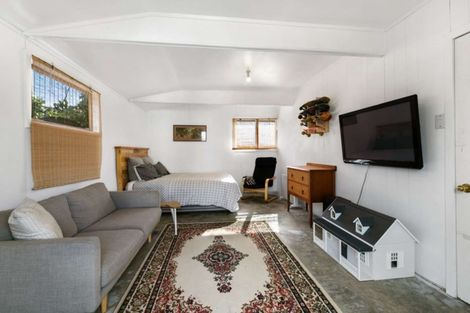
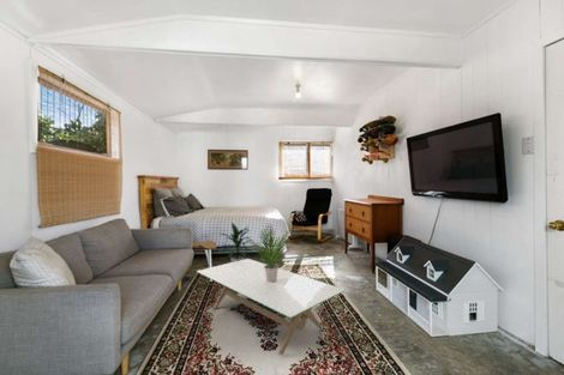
+ potted plant (271, 252)
+ indoor plant (238, 246)
+ coffee table (263, 298)
